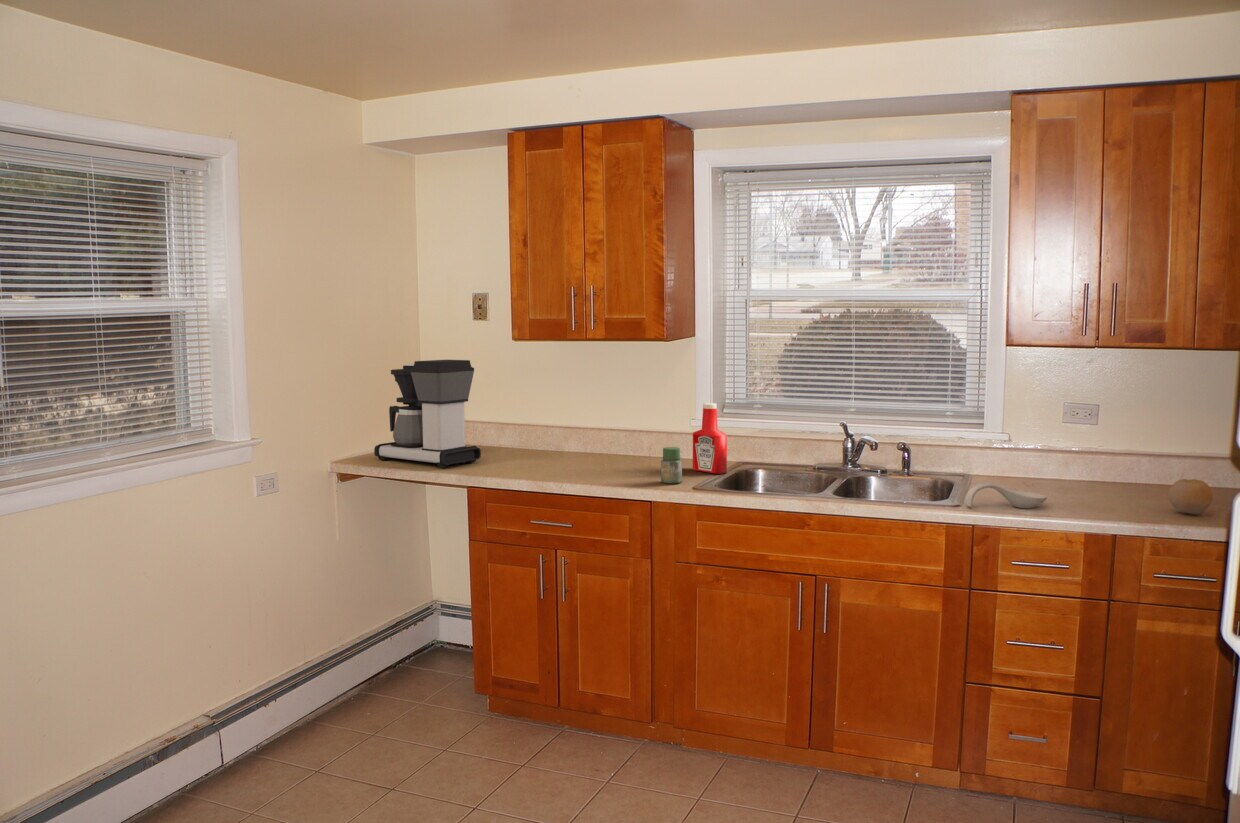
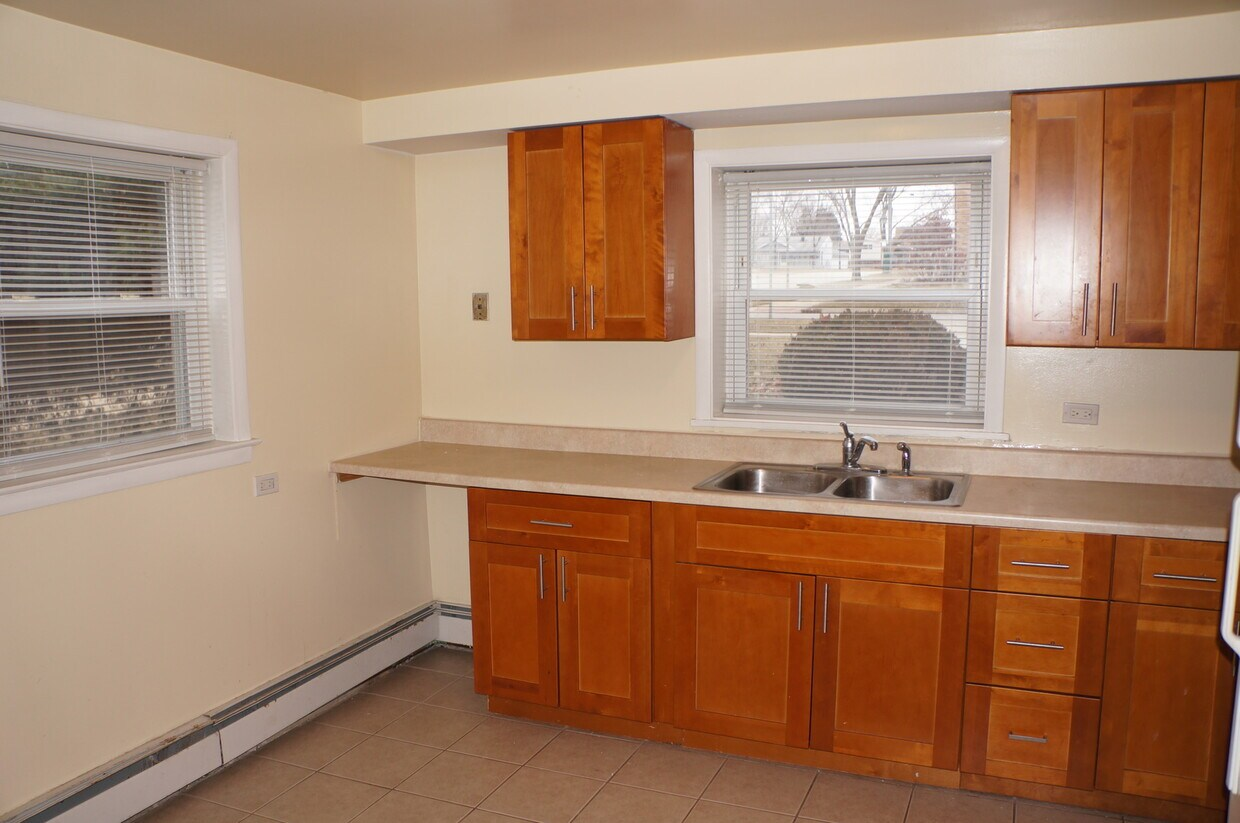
- soap bottle (709, 437)
- spoon rest (1005, 495)
- jar (671, 464)
- coffee maker (425, 410)
- fruit (1190, 496)
